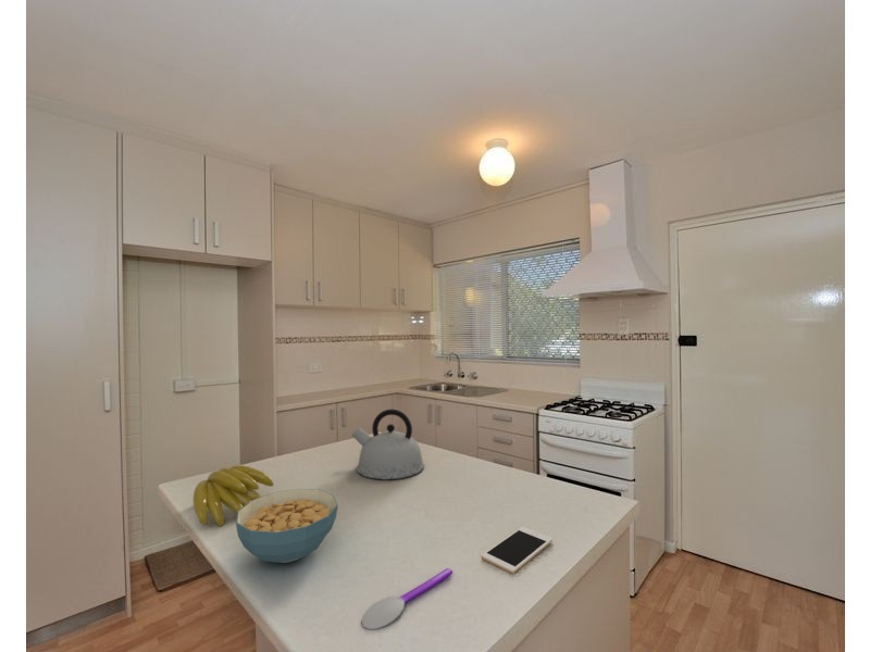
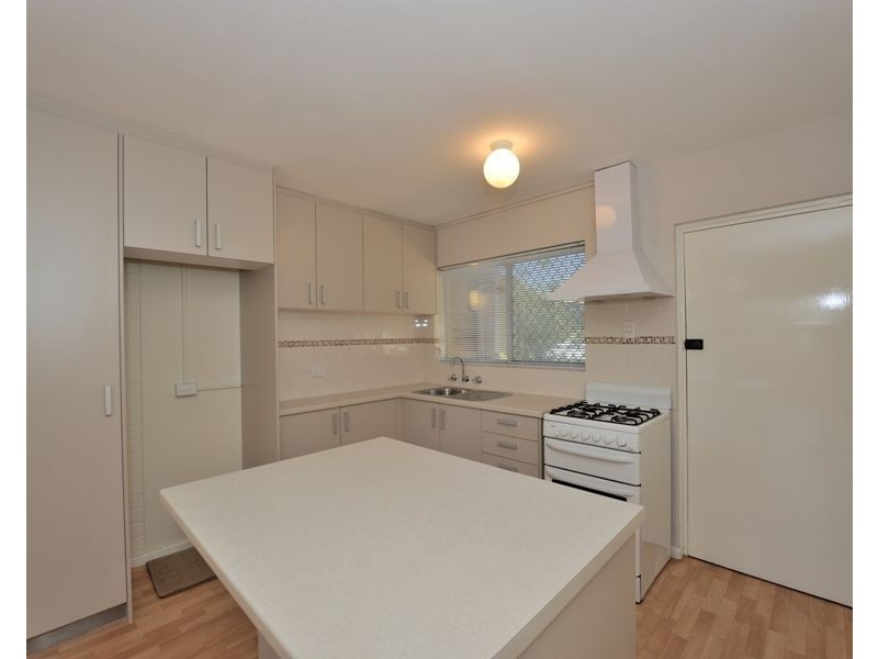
- cell phone (518, 548)
- kettle (387, 438)
- cereal bowl (288, 531)
- banana (228, 487)
- spoon (411, 593)
